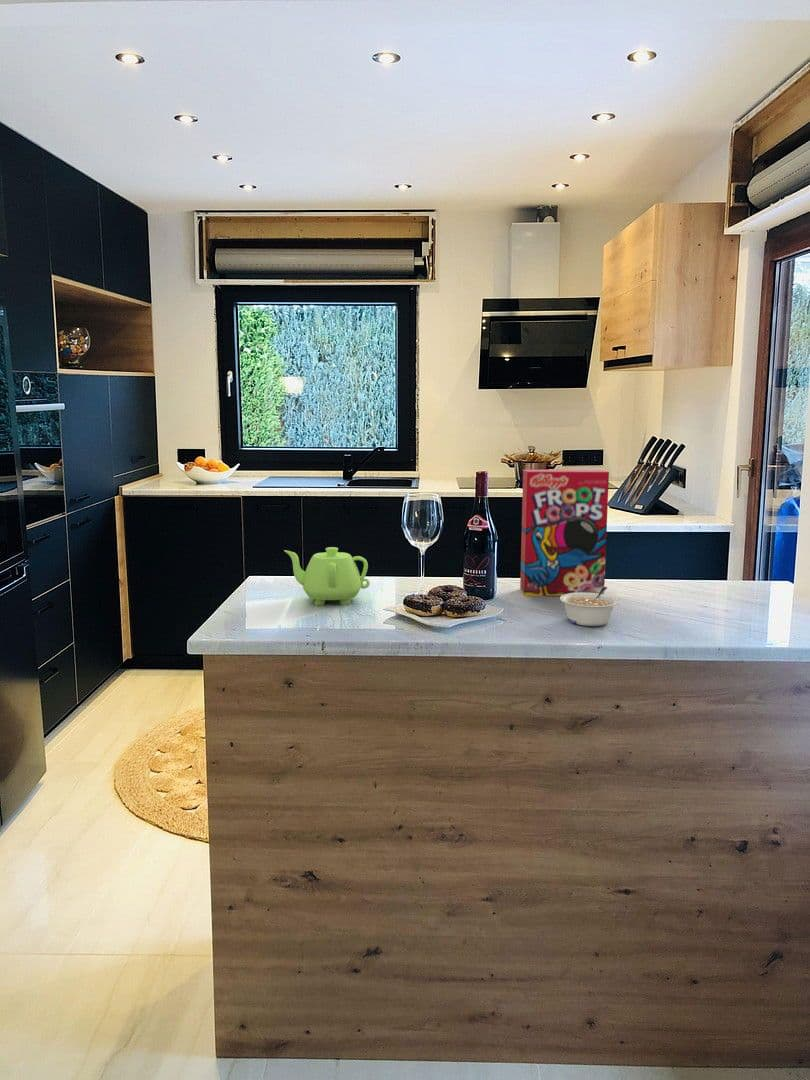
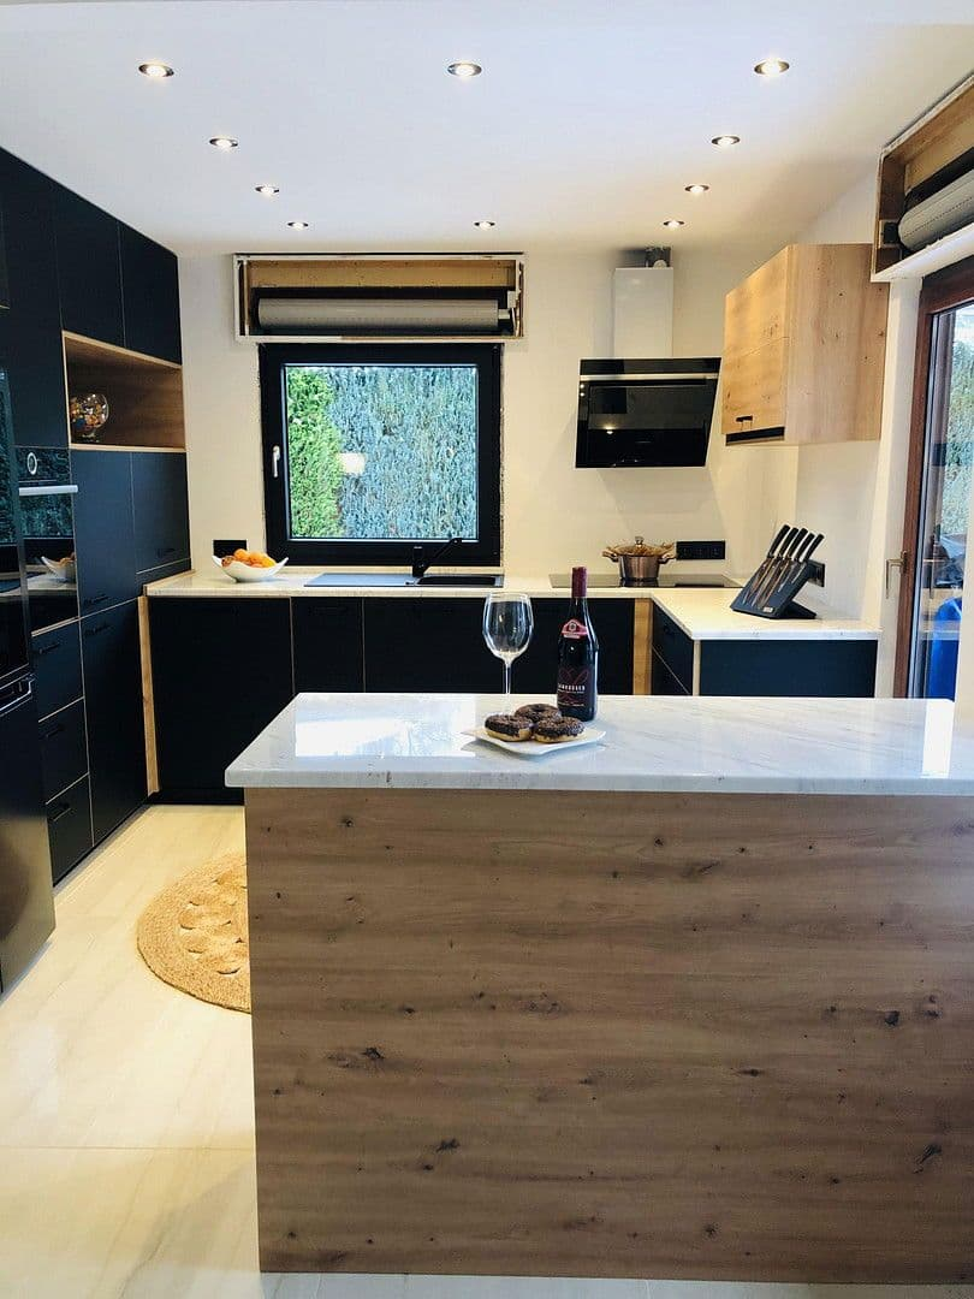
- legume (588, 607)
- teapot (327, 574)
- cereal box (563, 532)
